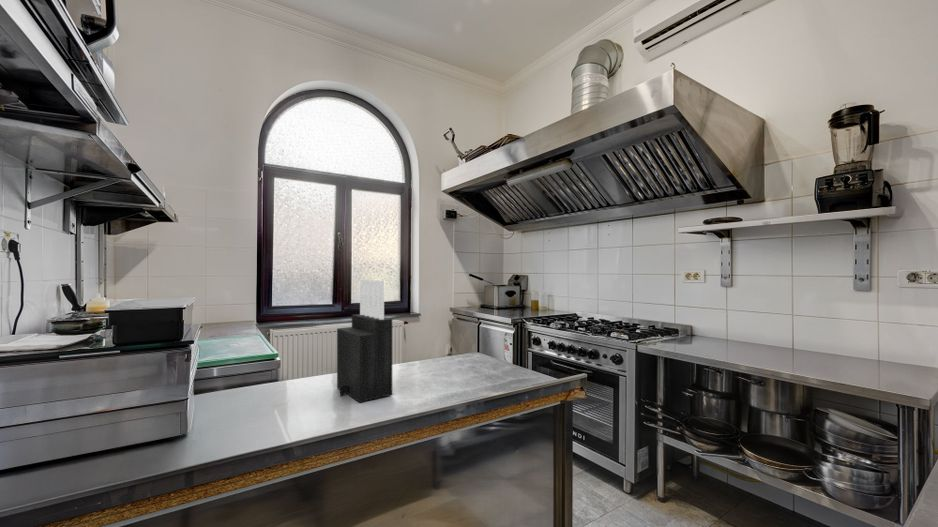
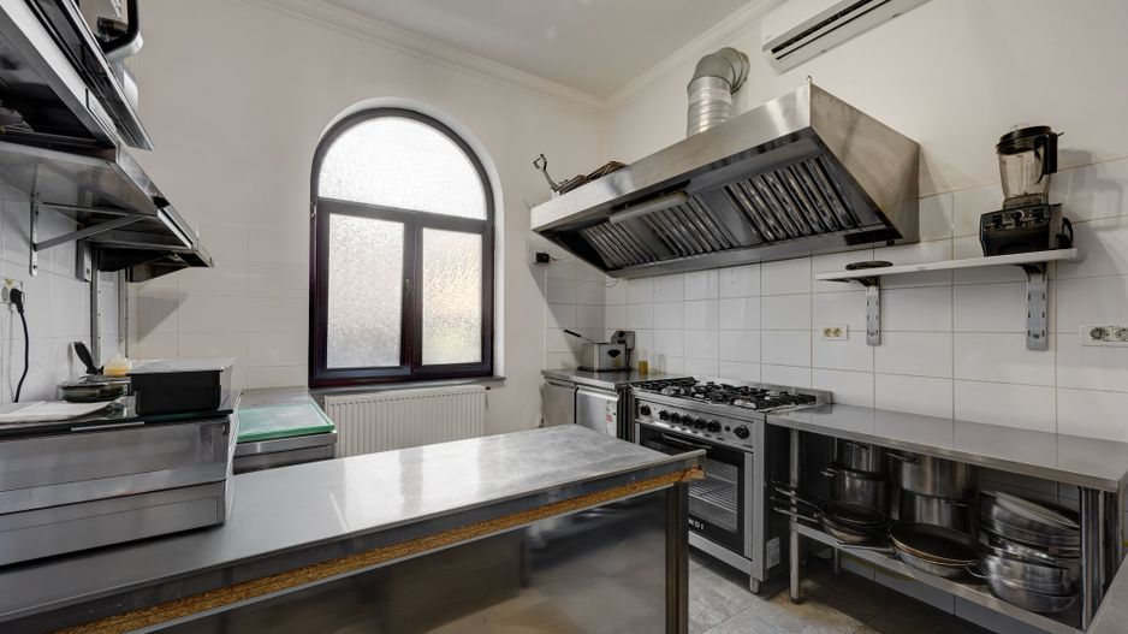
- knife block (360, 336)
